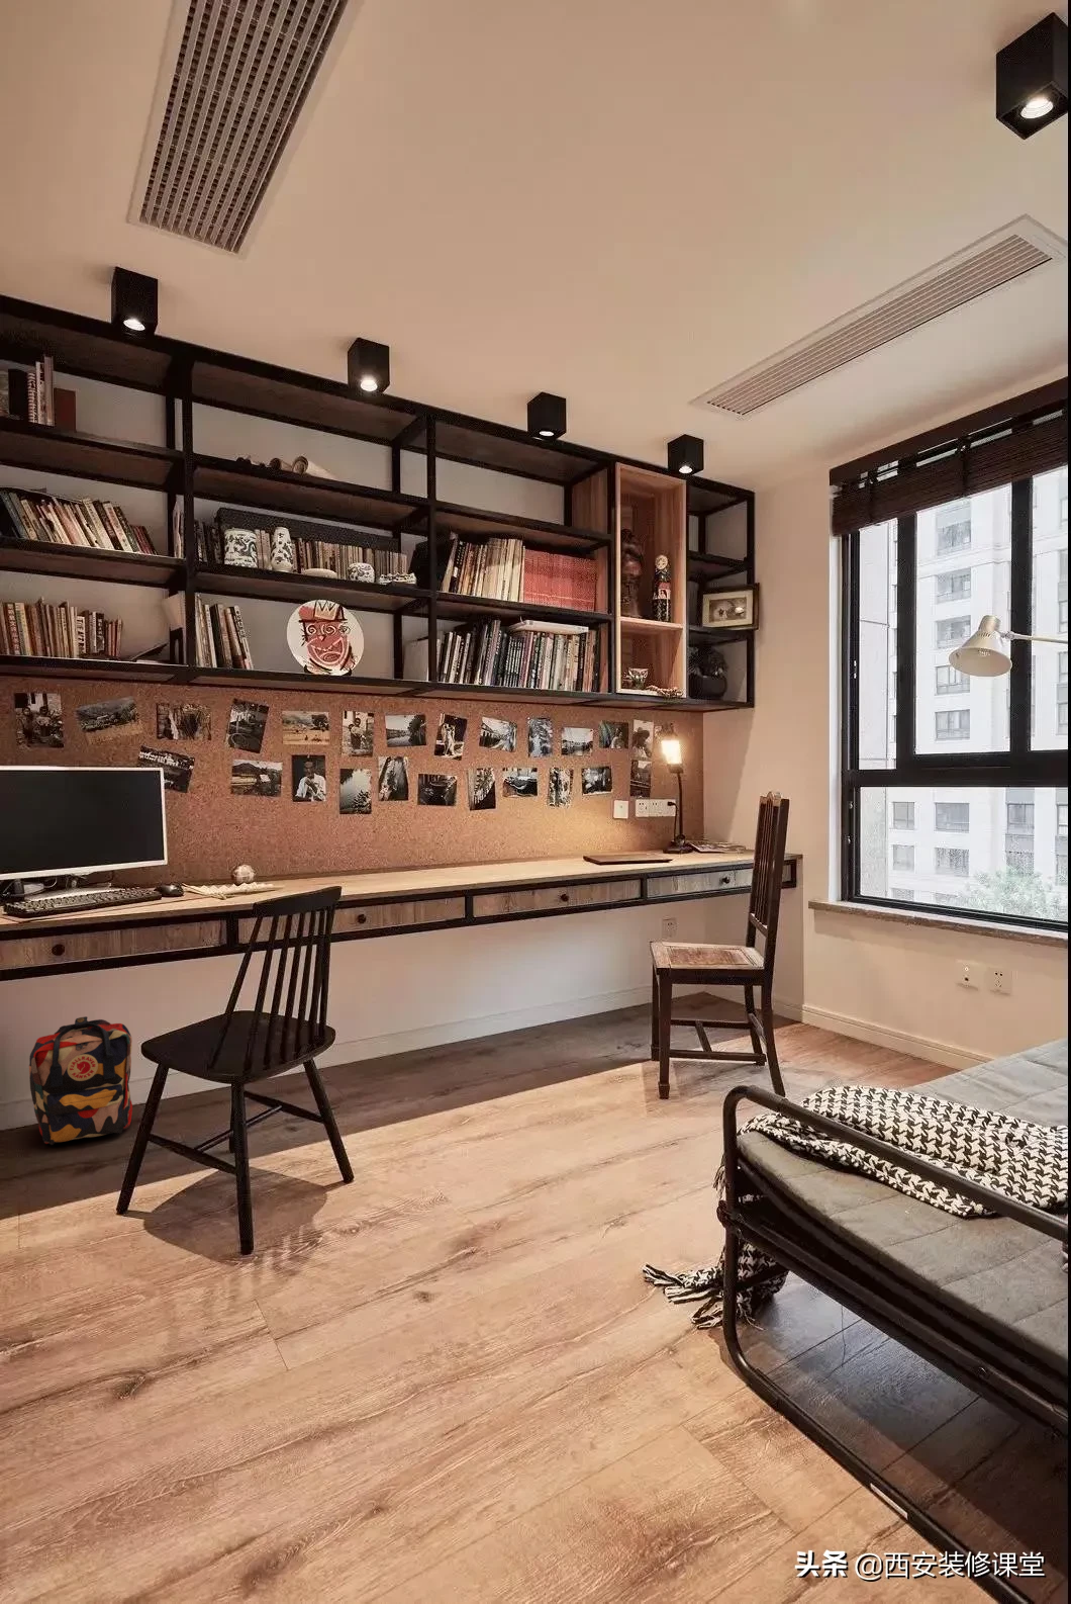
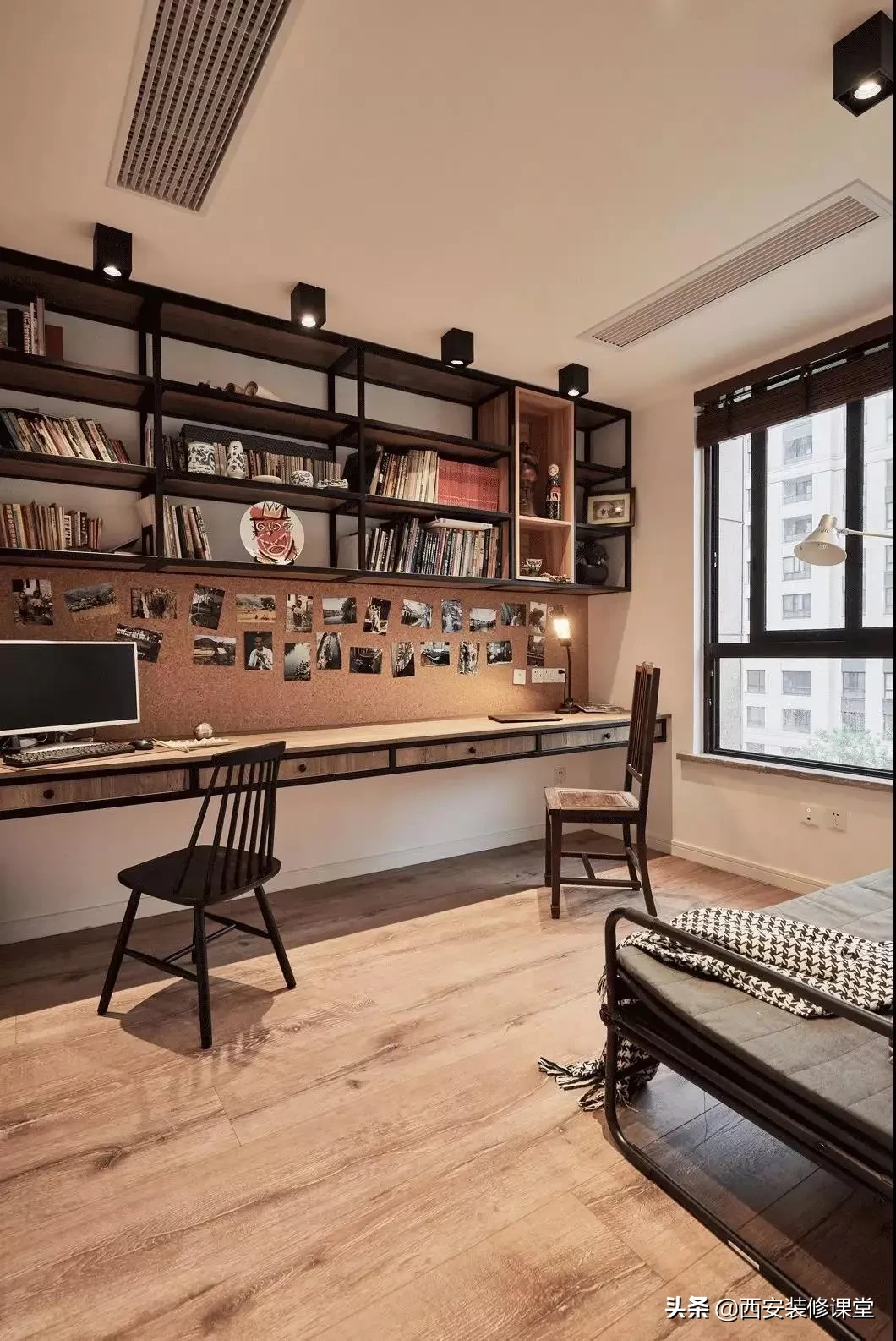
- backpack (81, 1075)
